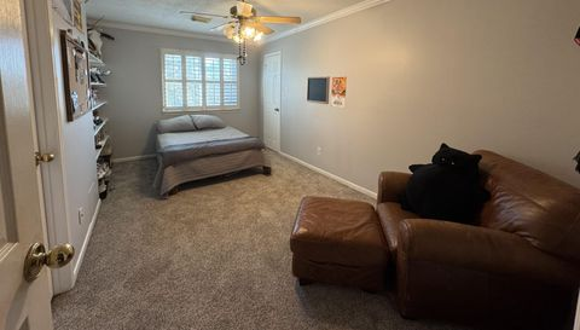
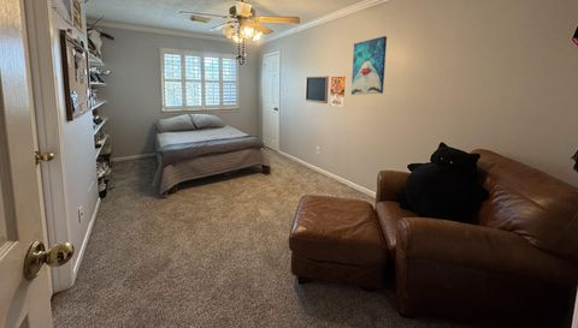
+ wall art (367, 67)
